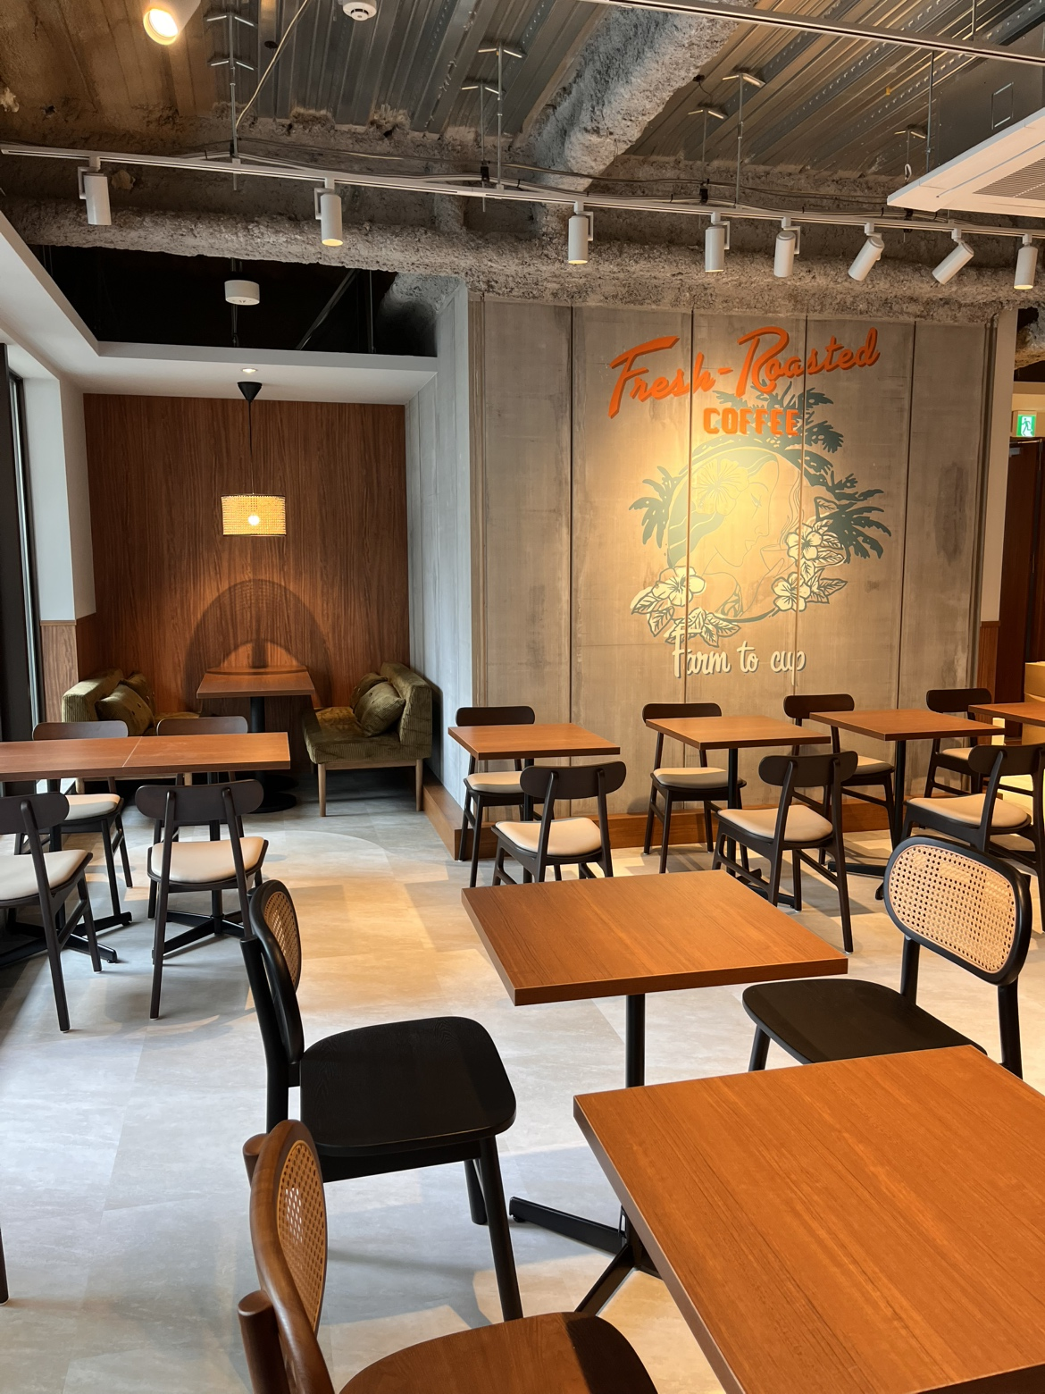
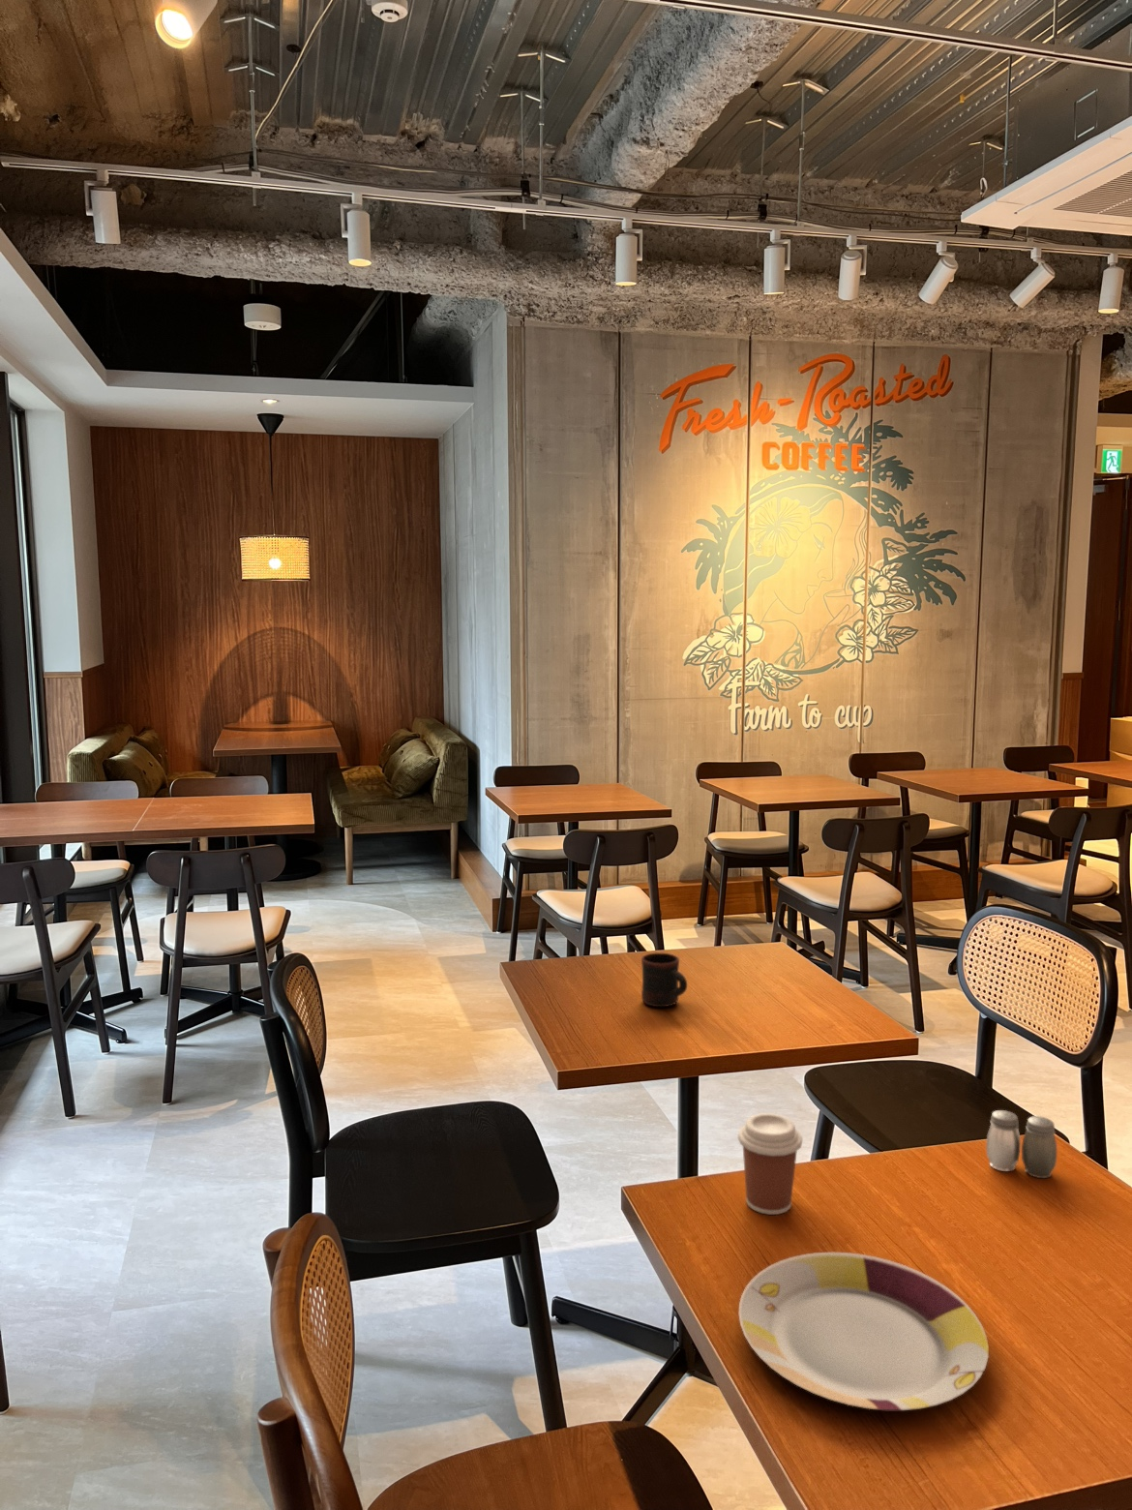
+ salt and pepper shaker (1020, 1143)
+ mug (666, 982)
+ plate (860, 1330)
+ coffee cup (769, 1163)
